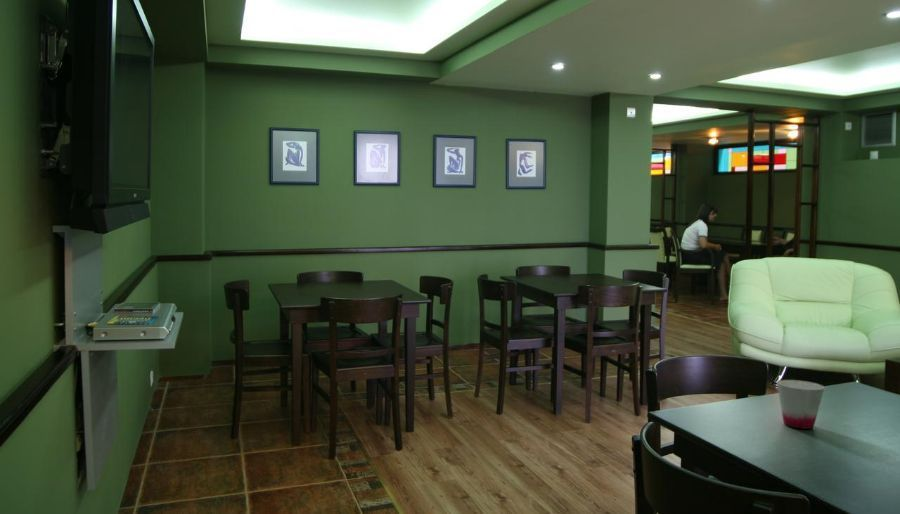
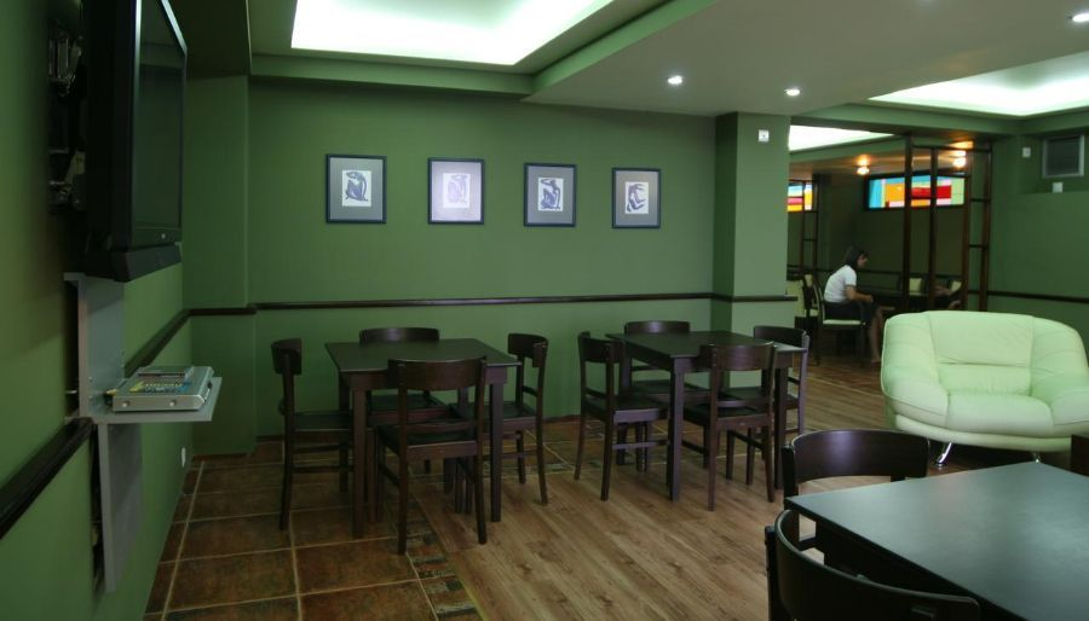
- cup (799, 404)
